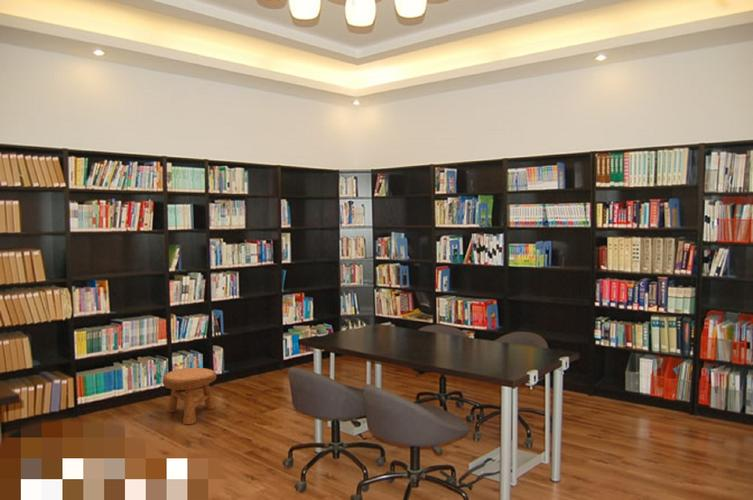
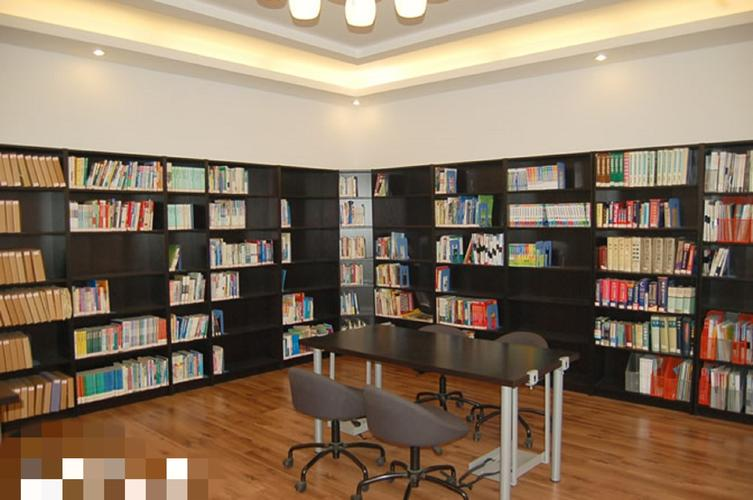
- stool (190, 394)
